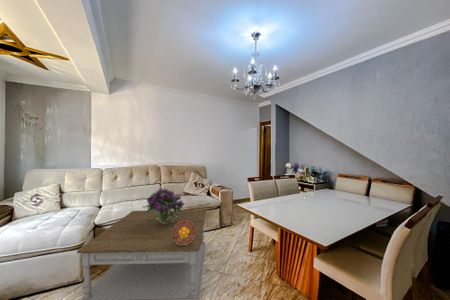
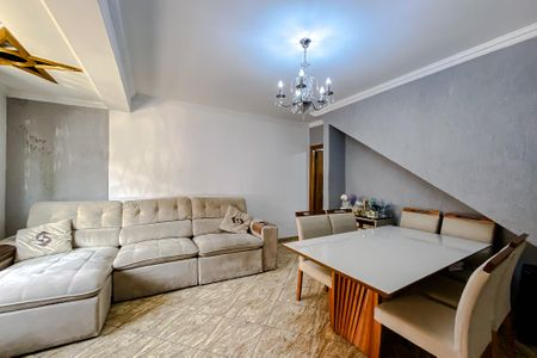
- decorative sphere (184, 231)
- coffee table (157, 248)
- bouquet (163, 206)
